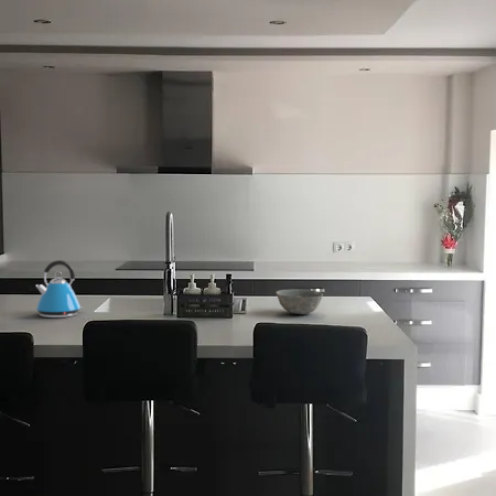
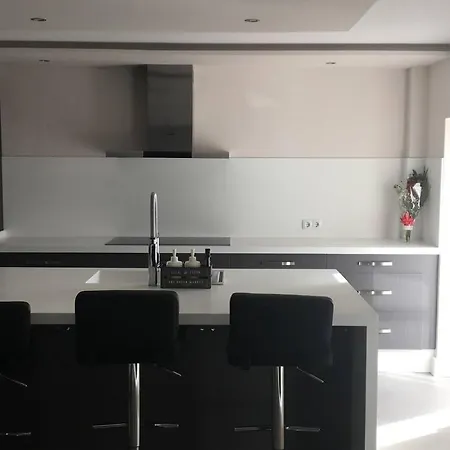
- kettle (60, 287)
- bowl (299, 302)
